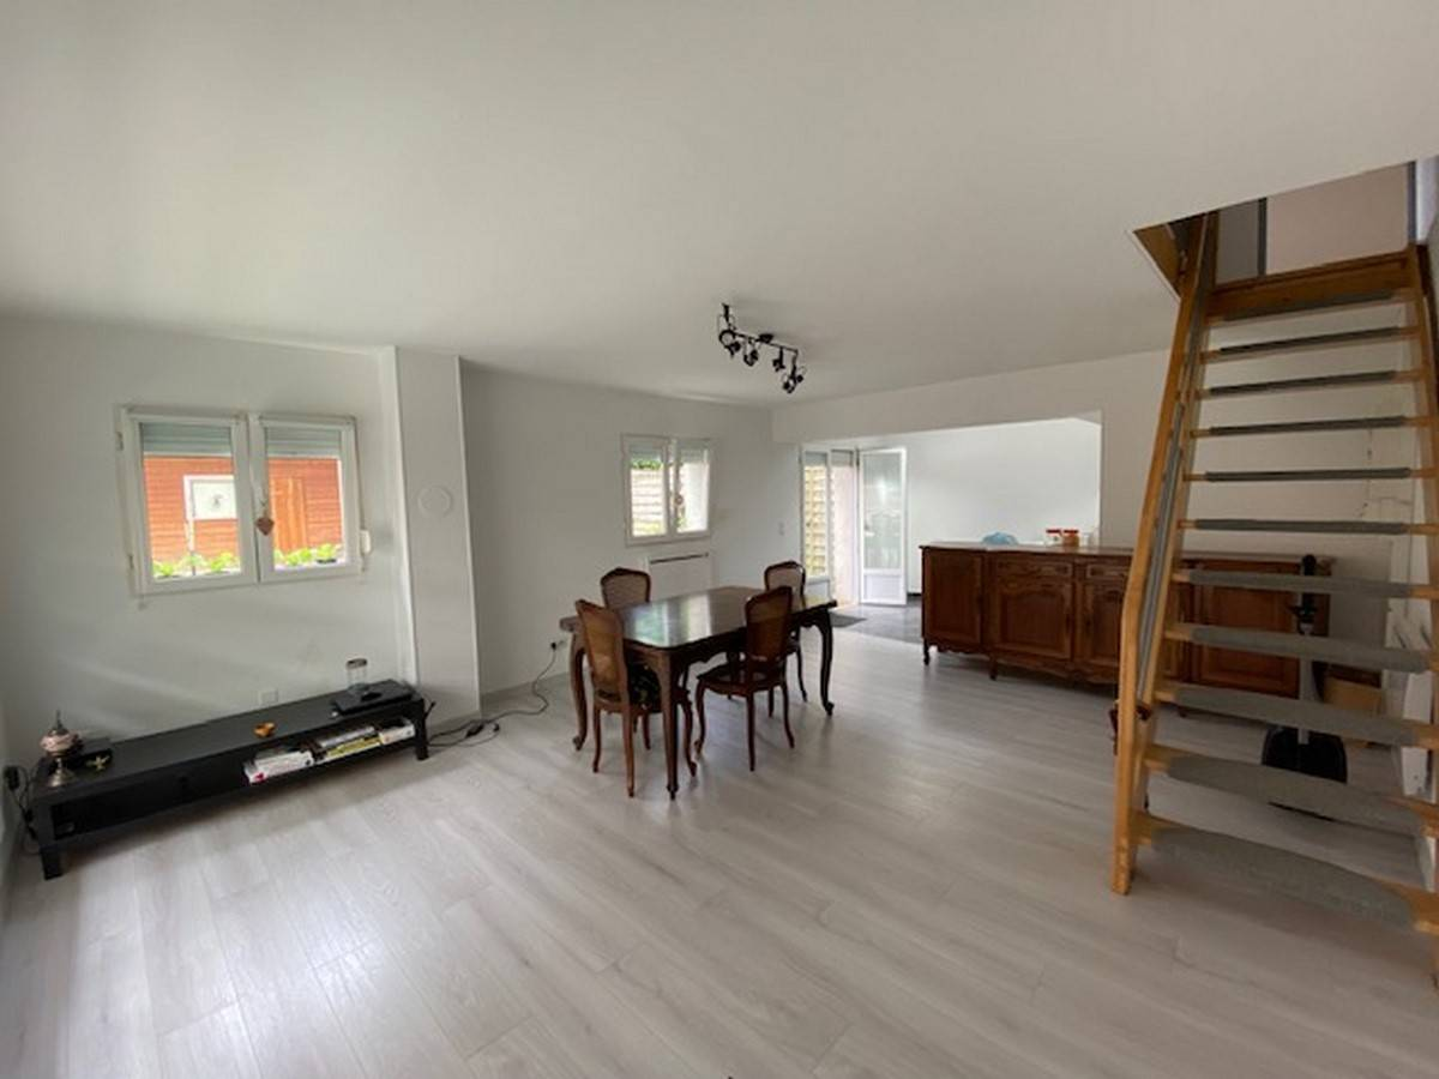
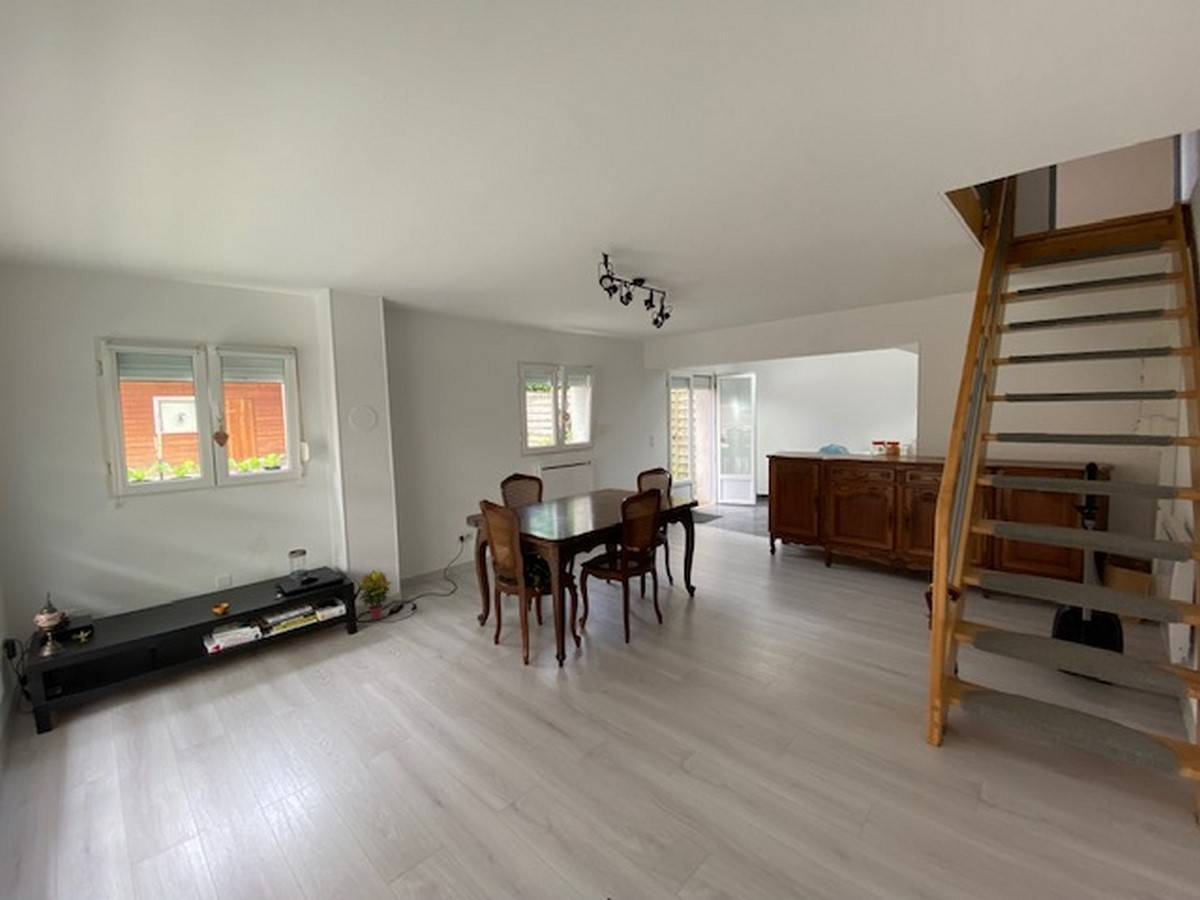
+ potted plant (376, 594)
